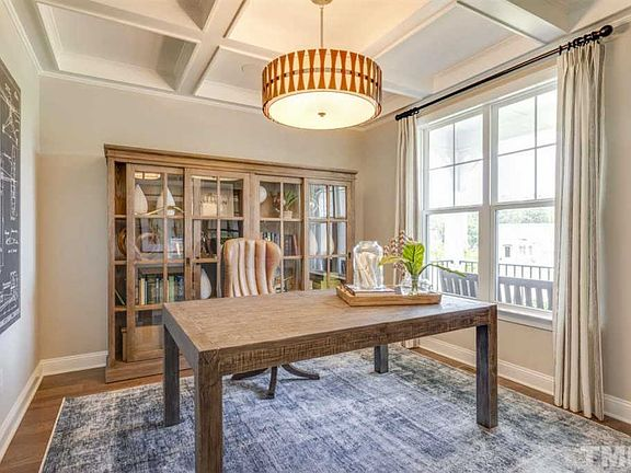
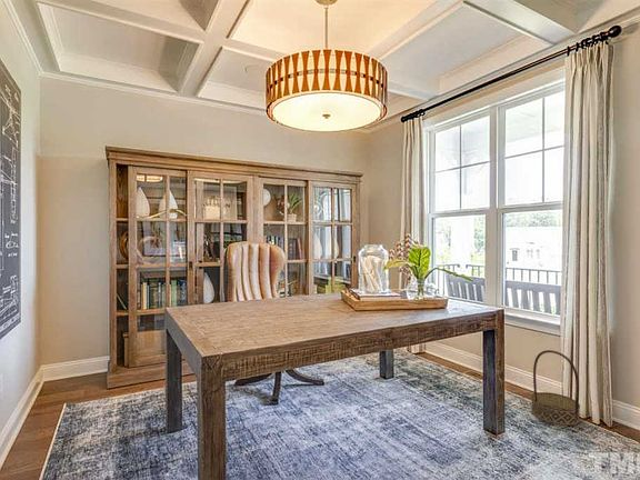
+ basket (554, 393)
